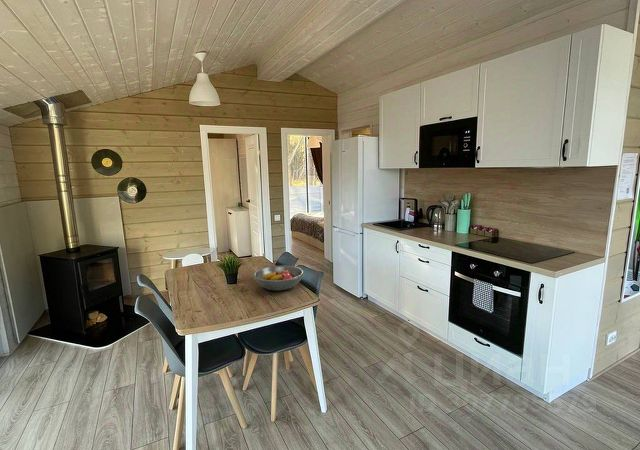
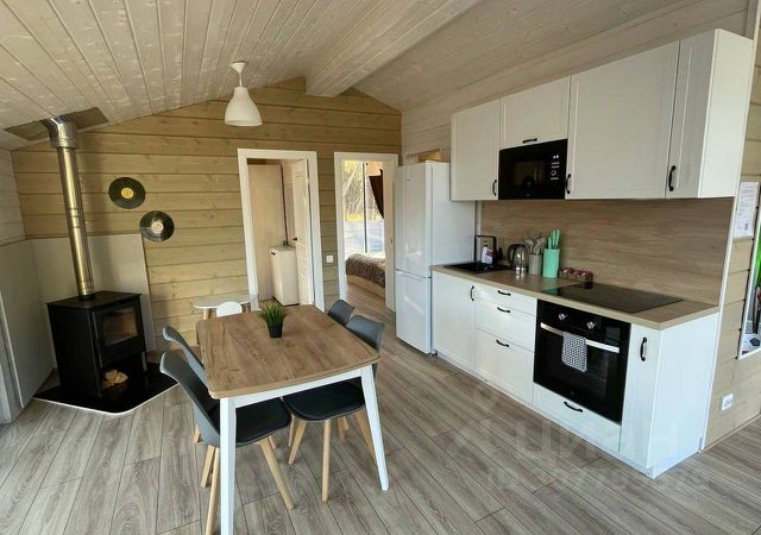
- fruit bowl (279, 277)
